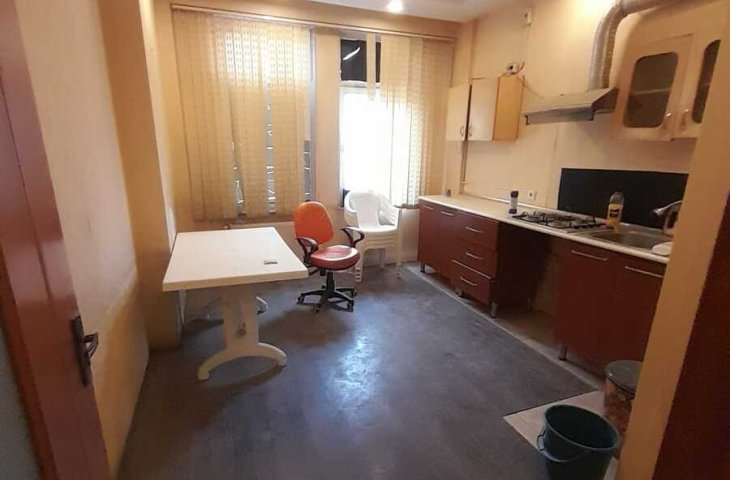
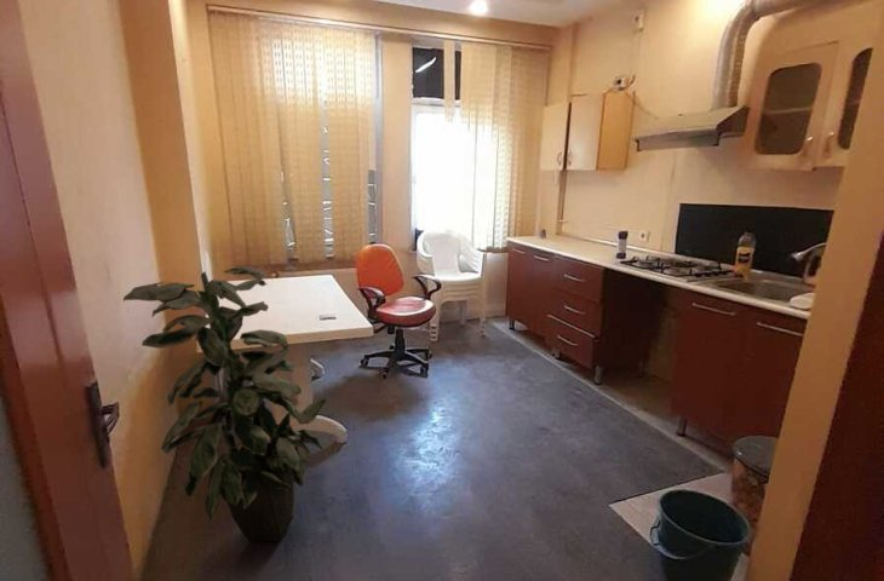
+ indoor plant (241, 412)
